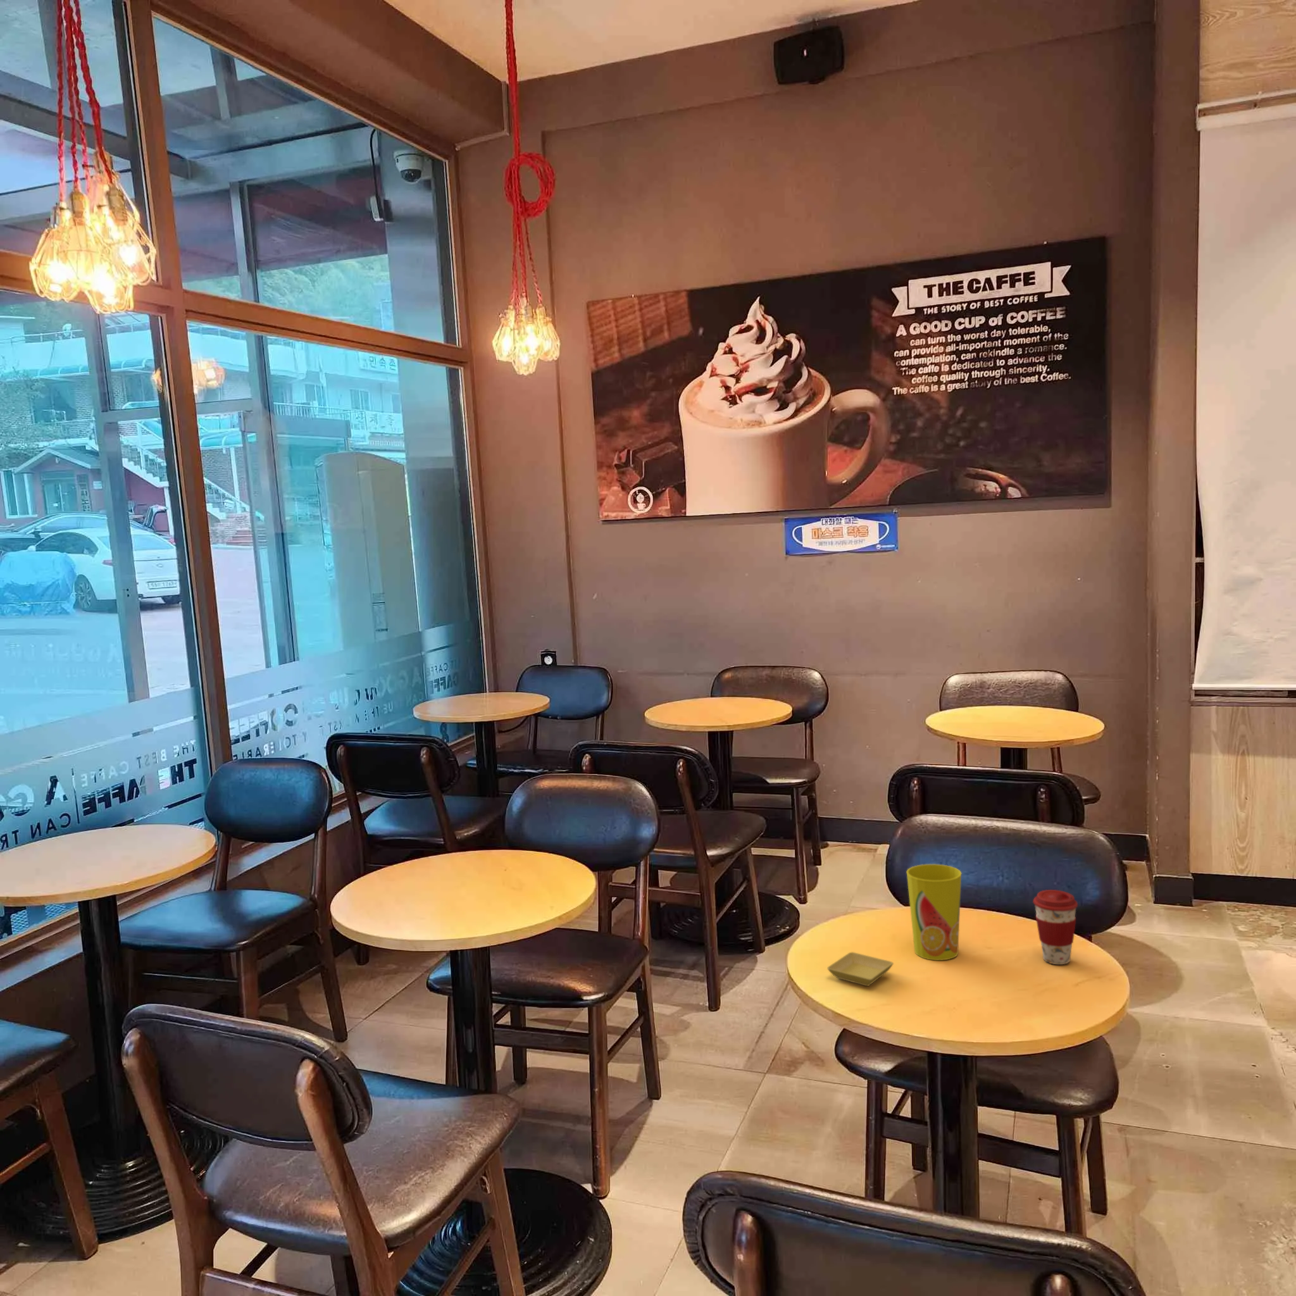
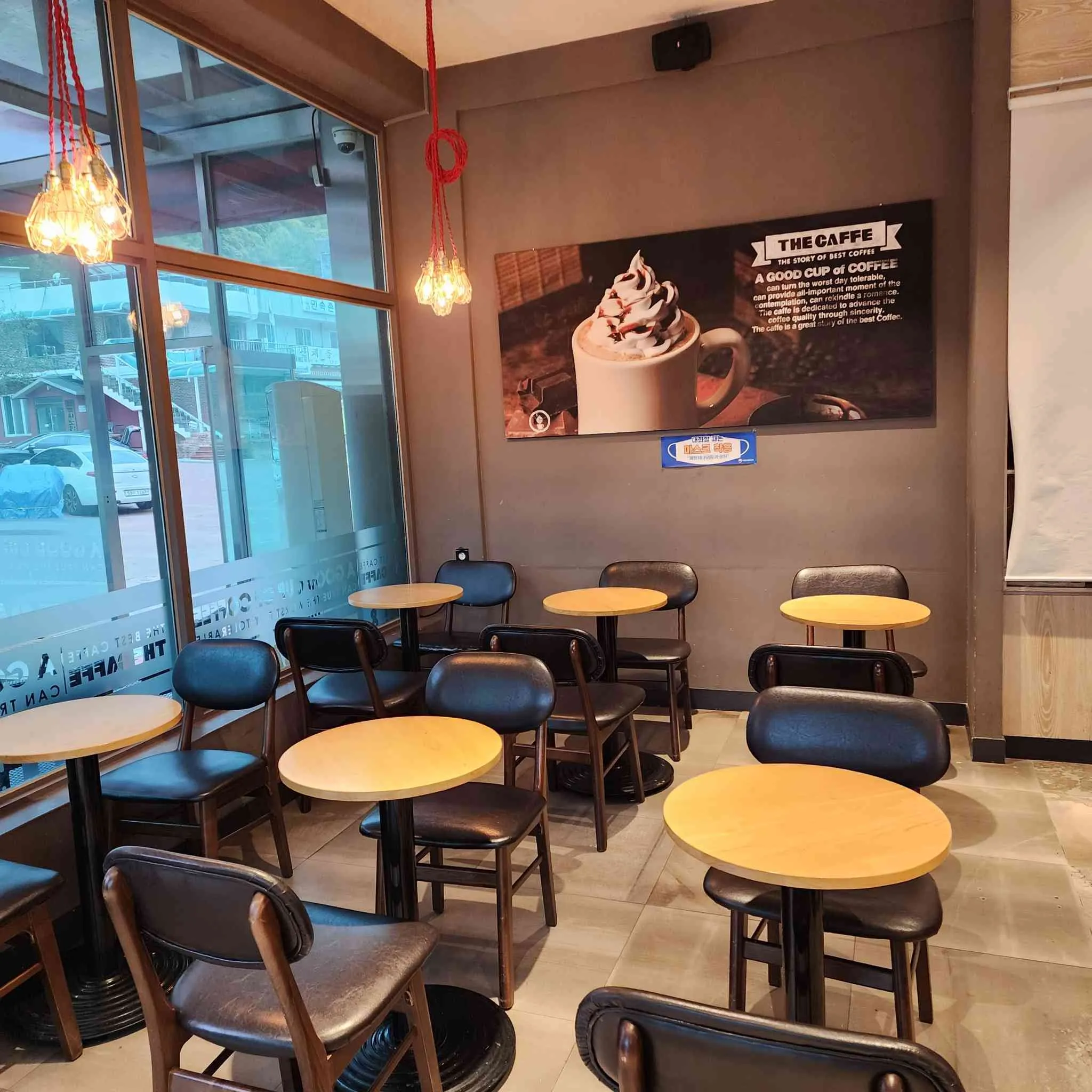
- saucer (860, 970)
- coffee cup (1055, 927)
- cup (935, 911)
